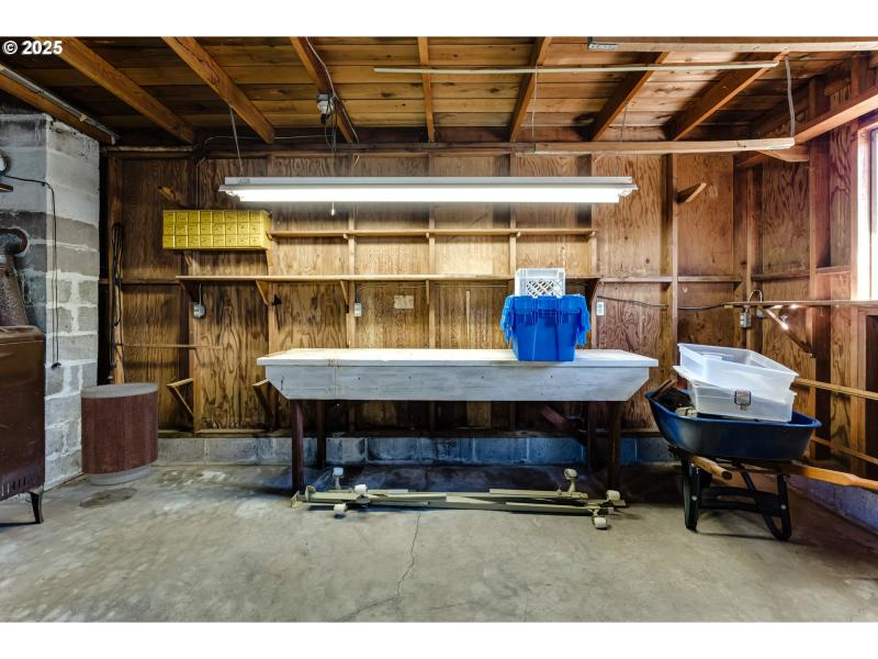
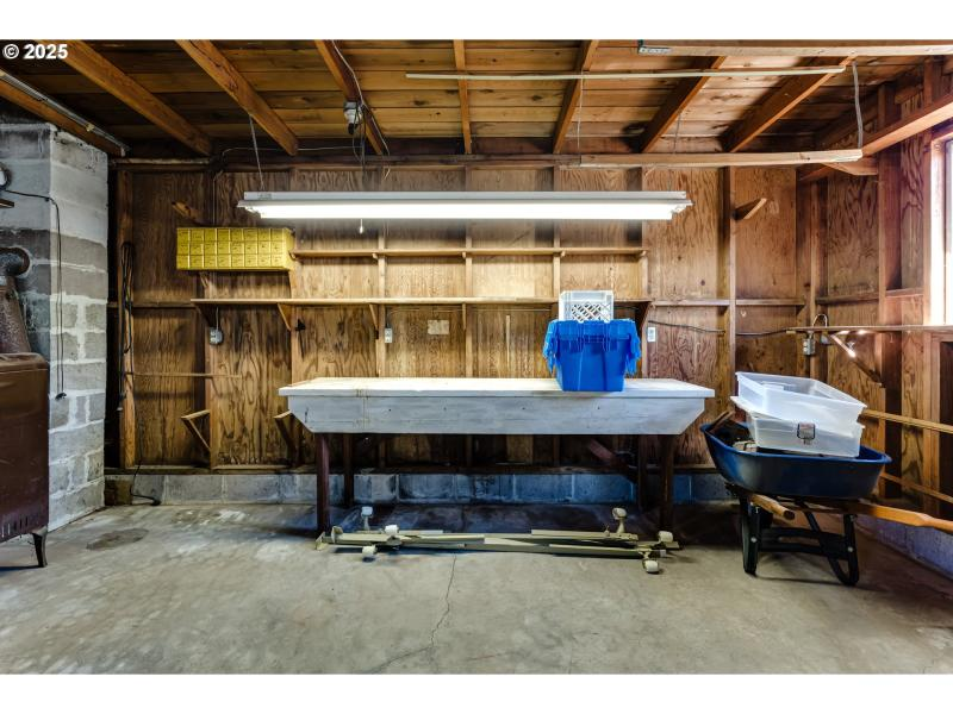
- trash can (121, 431)
